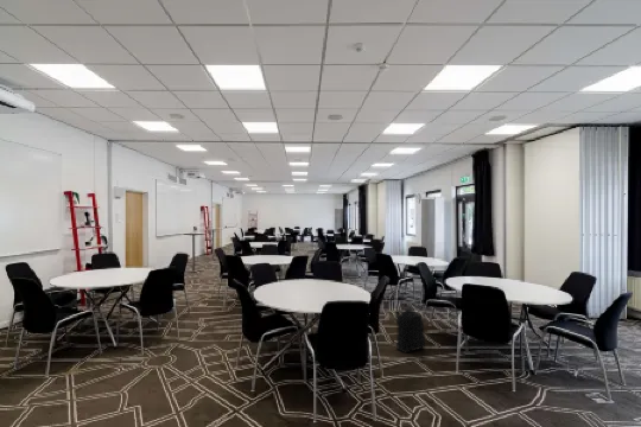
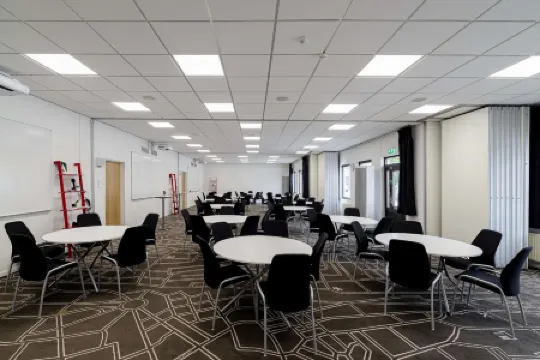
- backpack (407, 327)
